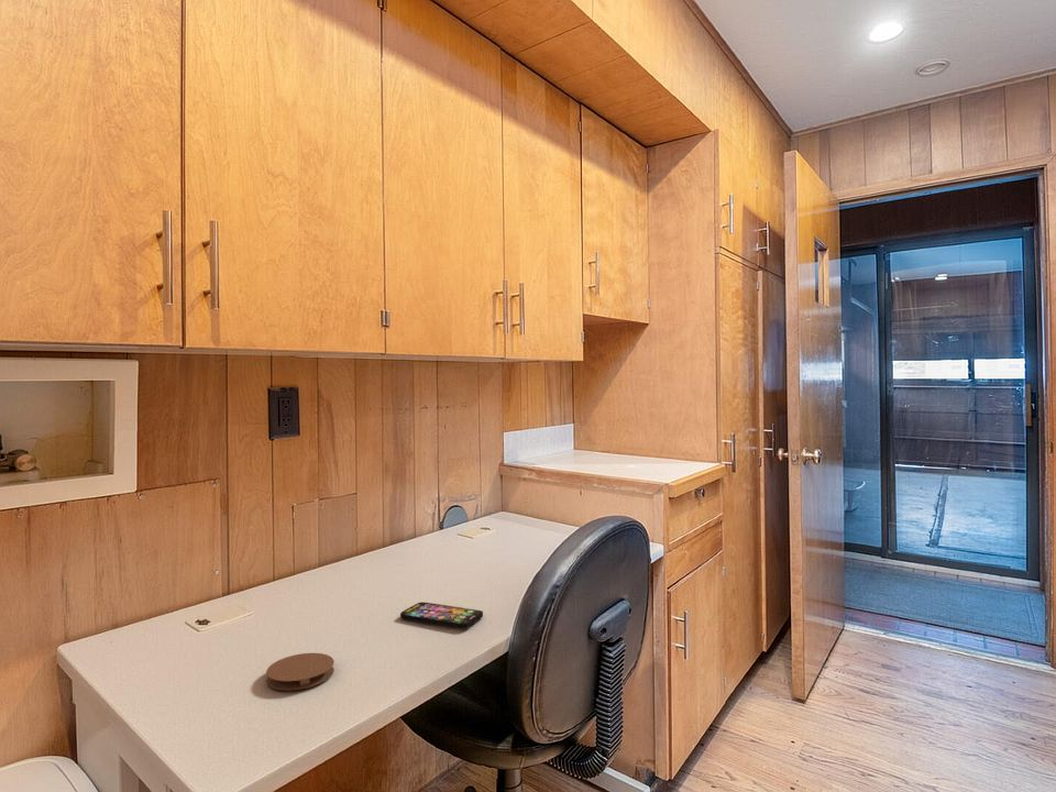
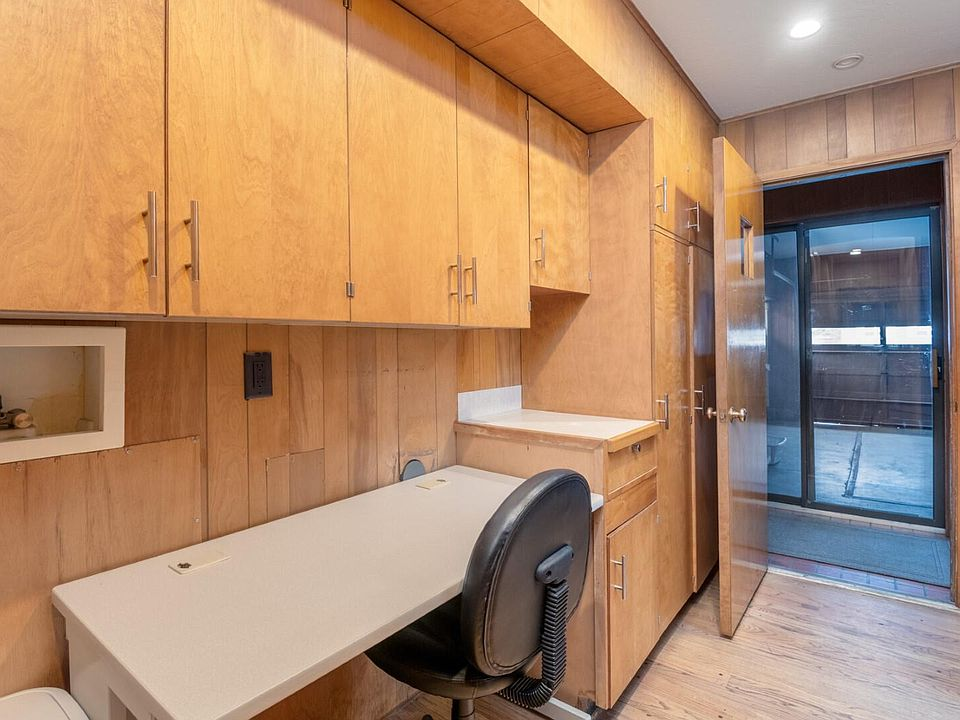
- smartphone (441, 614)
- coaster (300, 670)
